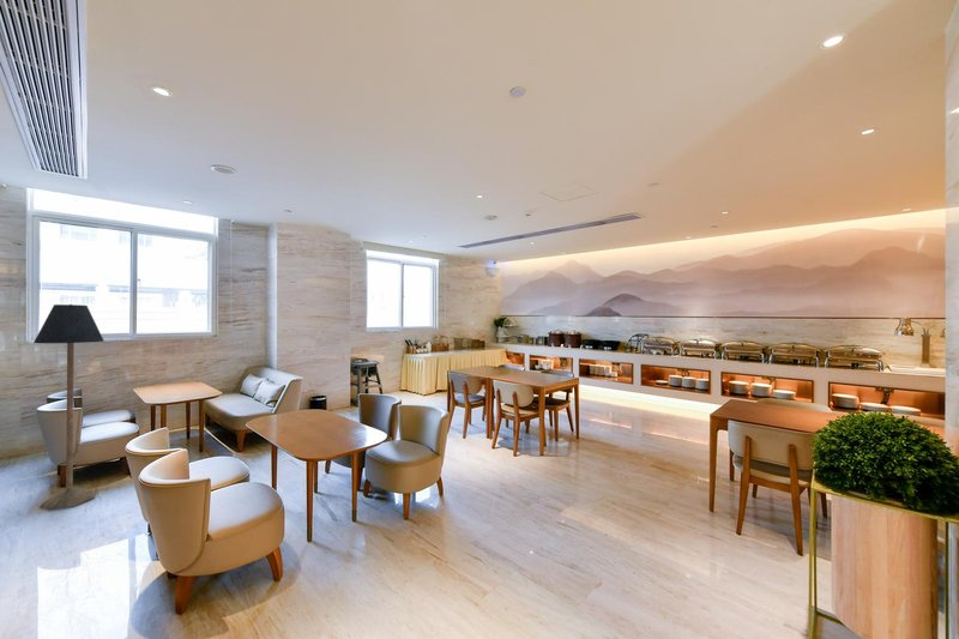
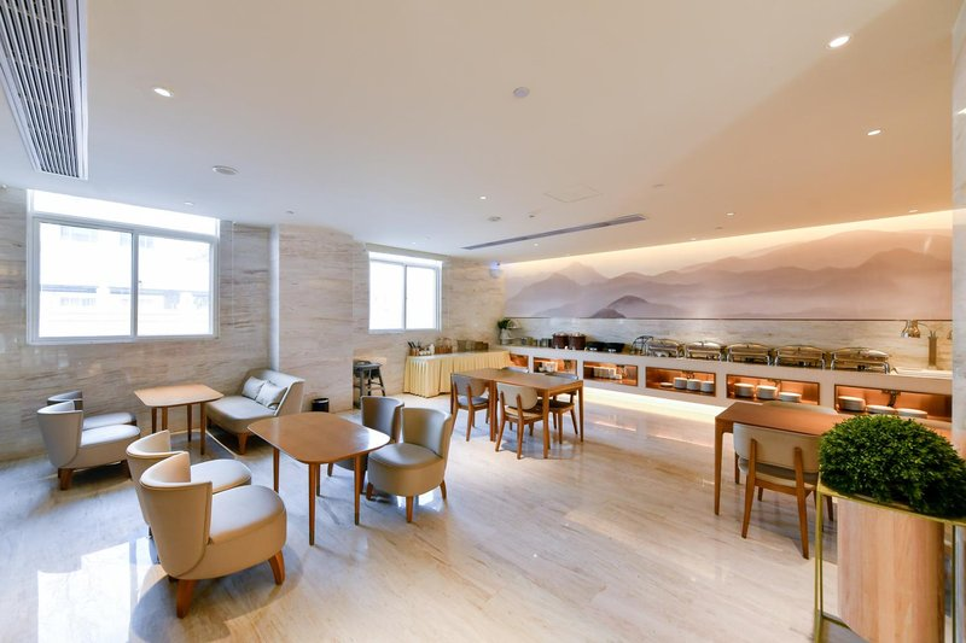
- floor lamp (70, 402)
